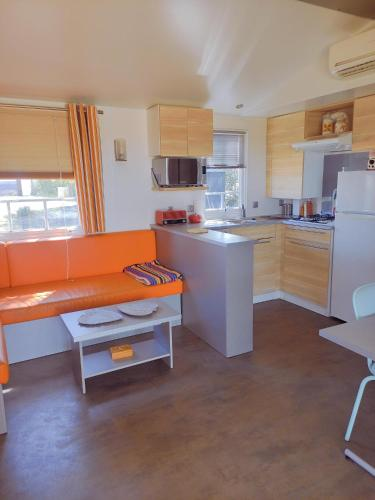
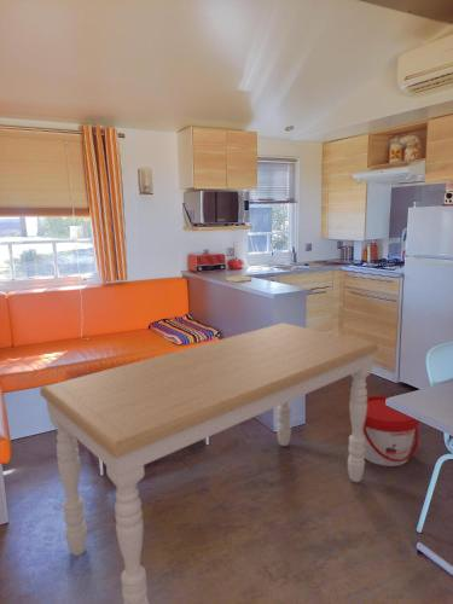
+ dining table (227, 428)
+ bucket (384, 430)
